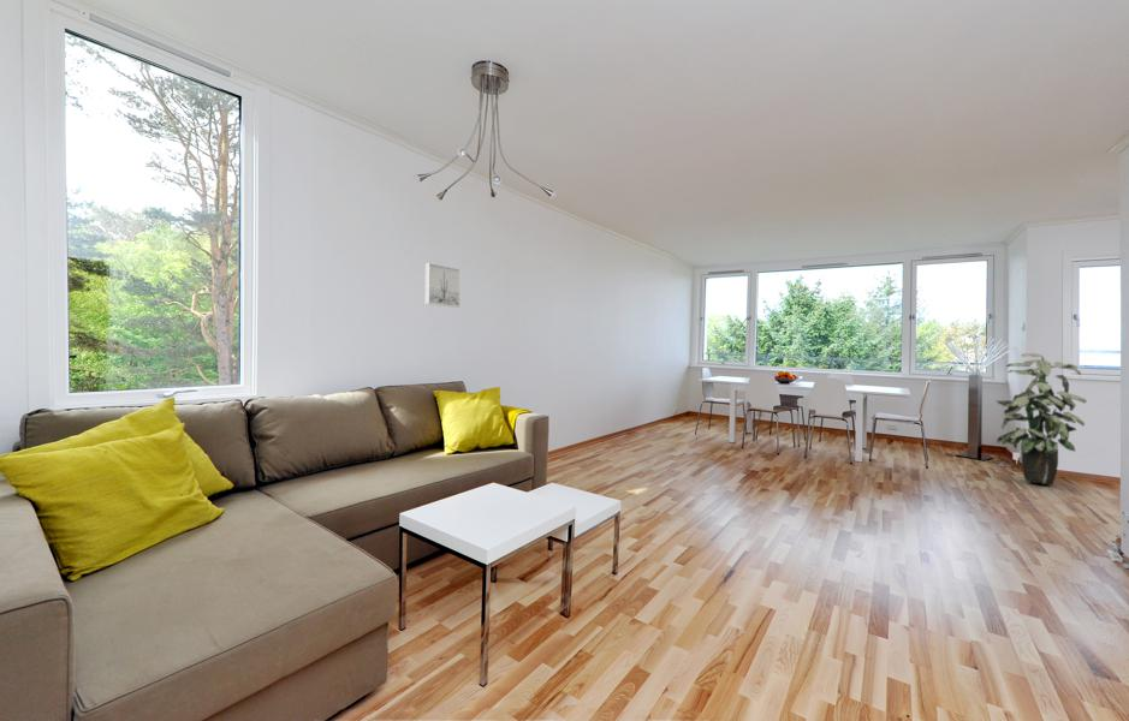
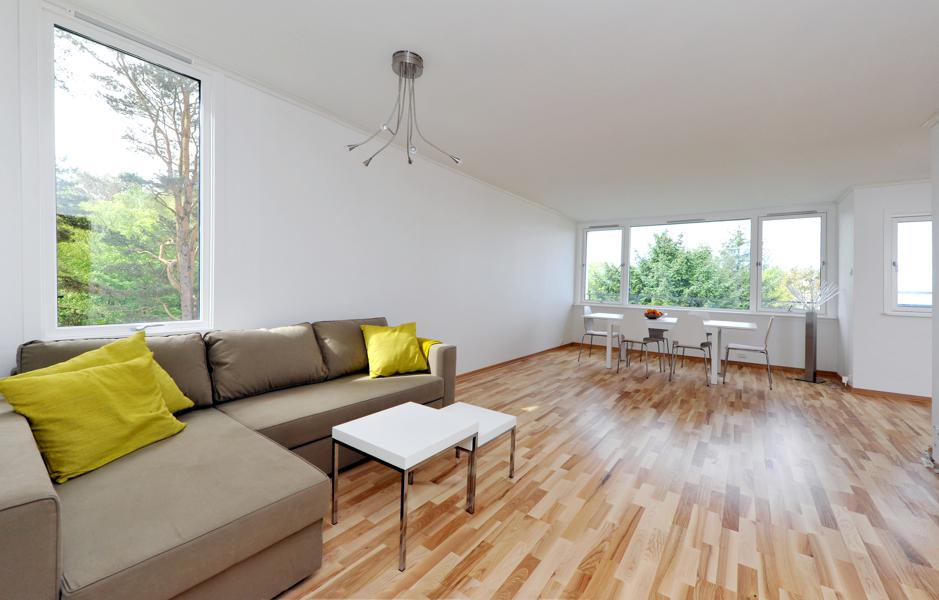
- indoor plant (1036, 417)
- wall art (442, 285)
